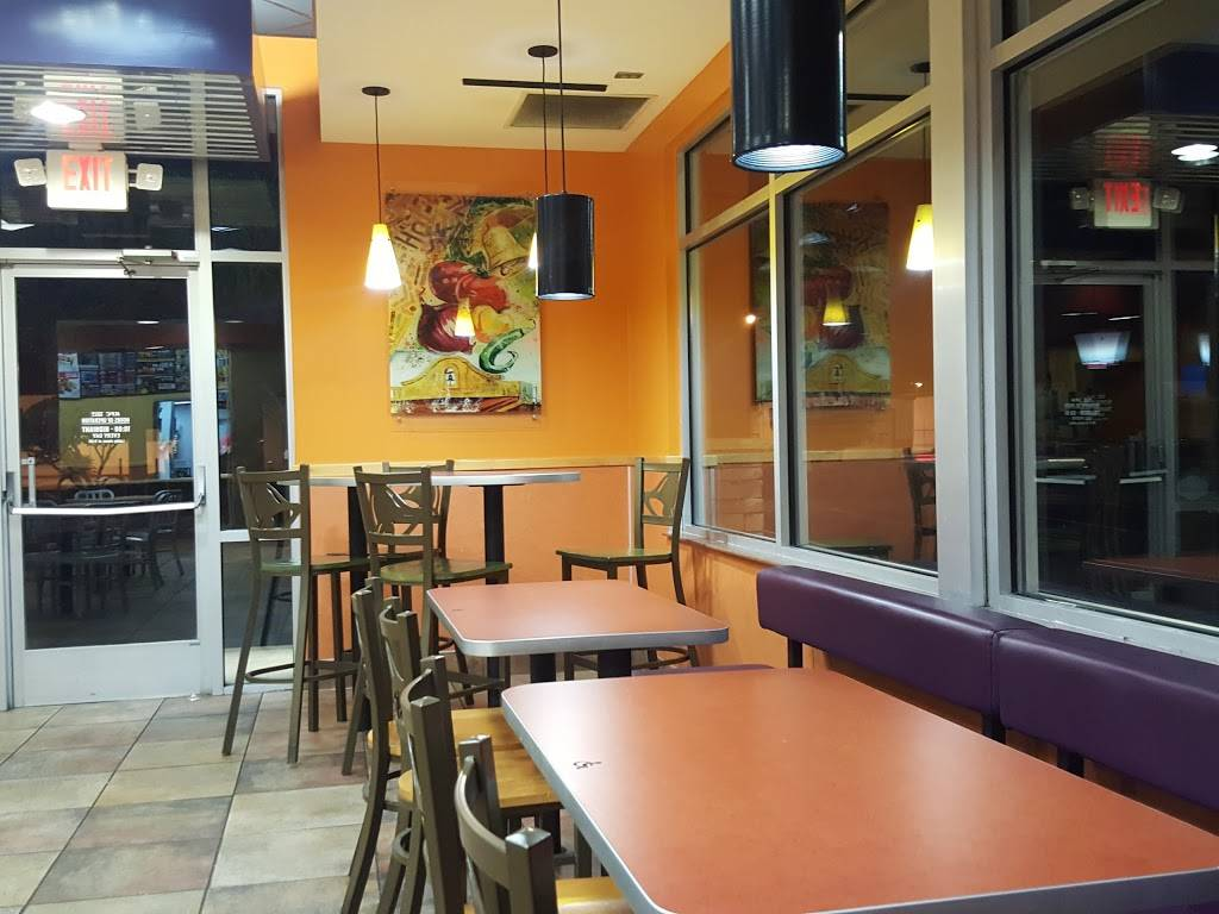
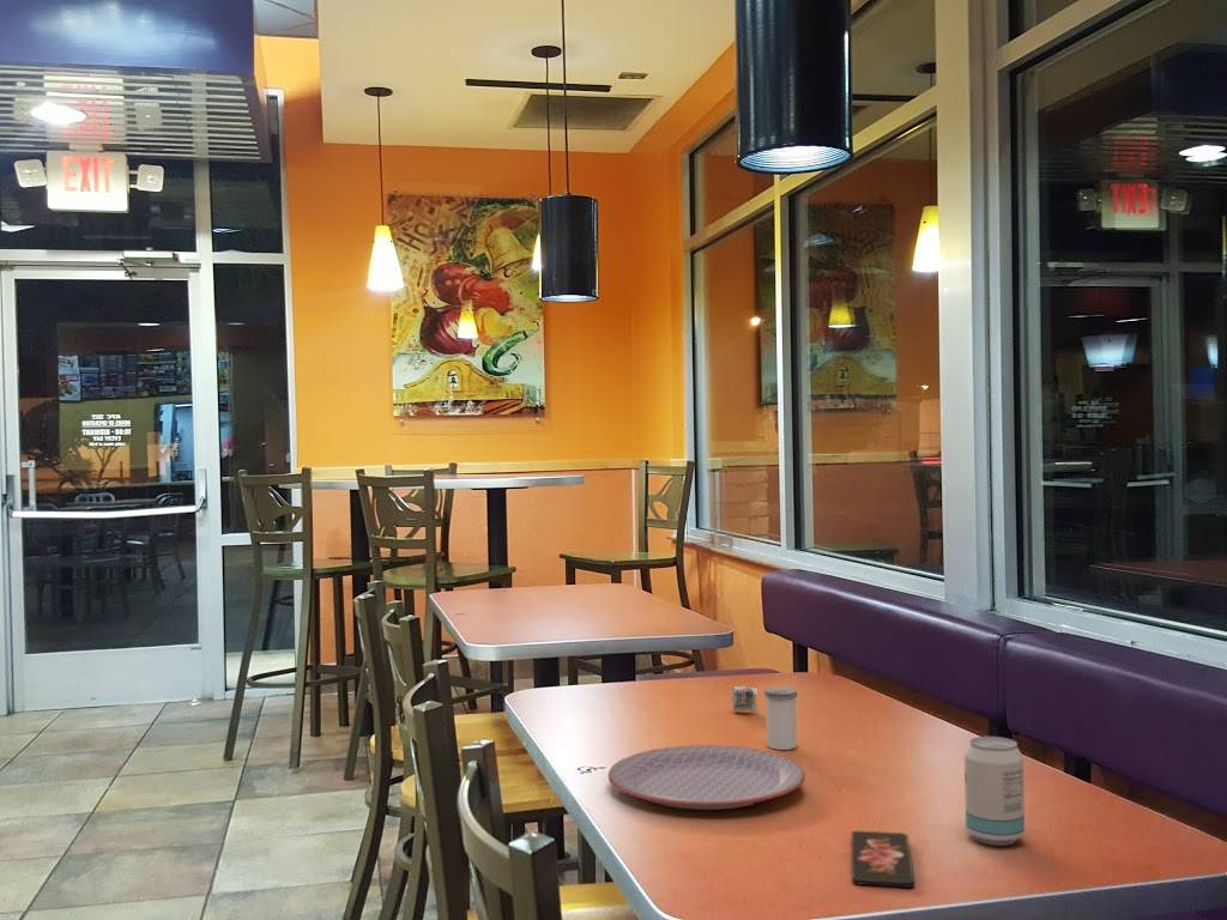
+ smartphone (881, 857)
+ plate (706, 779)
+ beverage can (993, 789)
+ napkin holder (756, 692)
+ salt shaker (780, 718)
